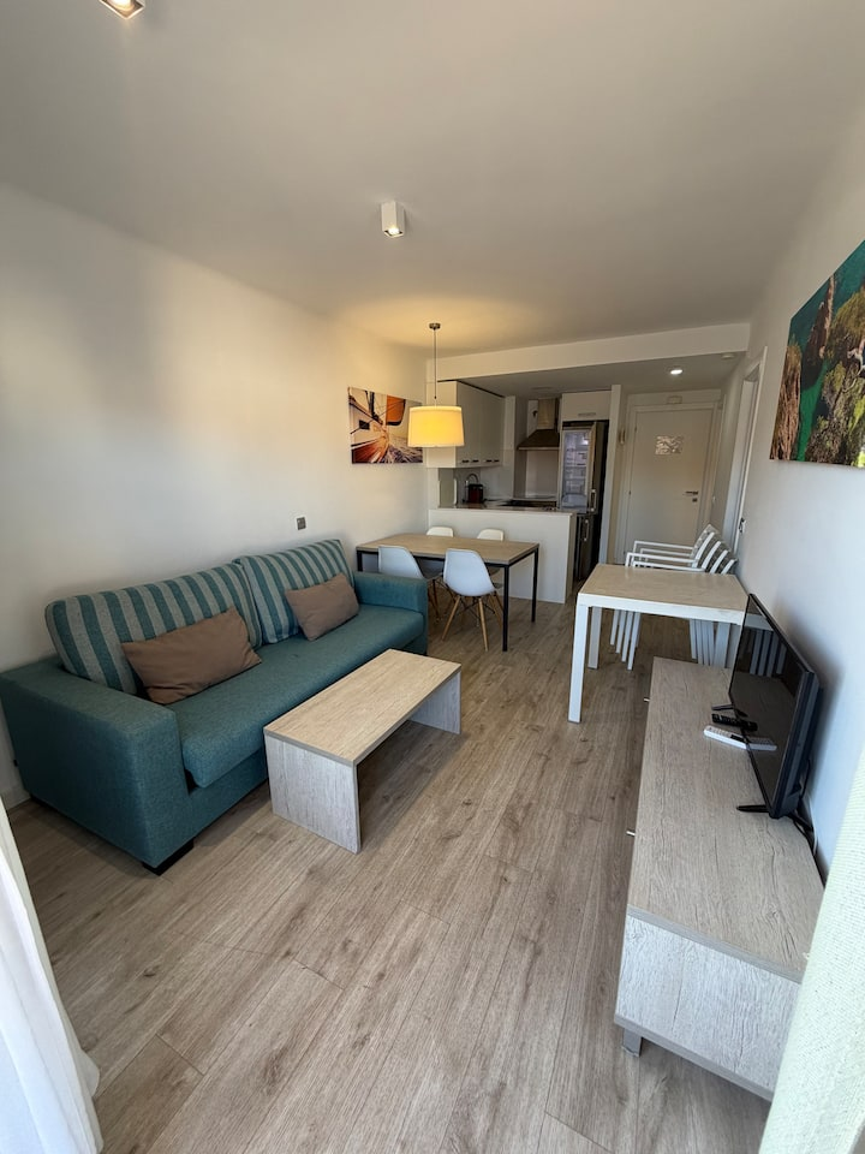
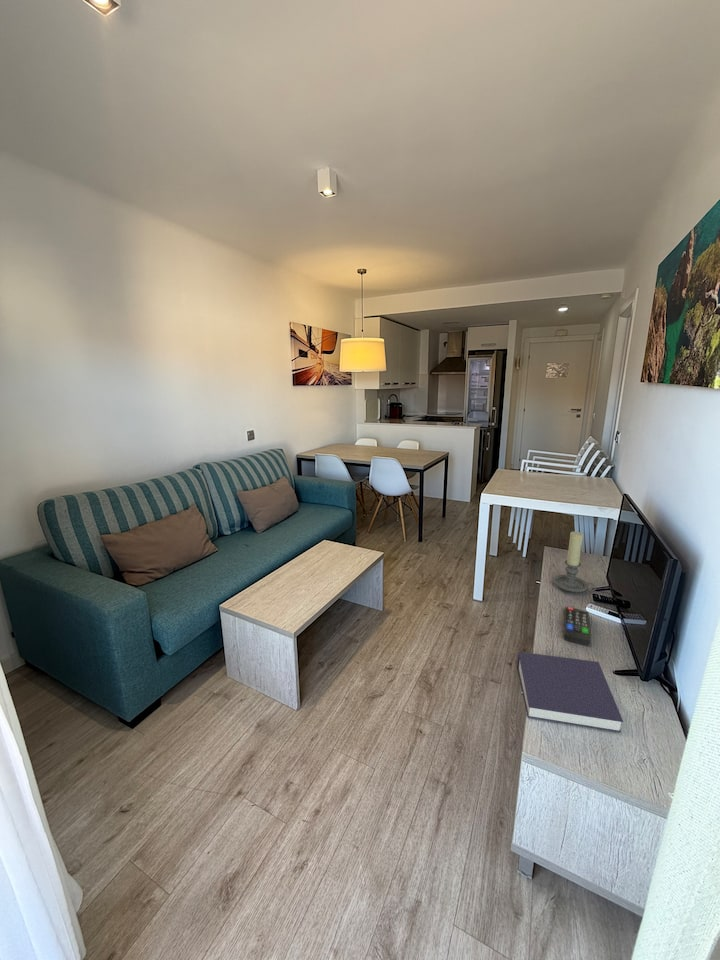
+ book (564, 687)
+ candle holder (576, 560)
+ remote control (577, 624)
